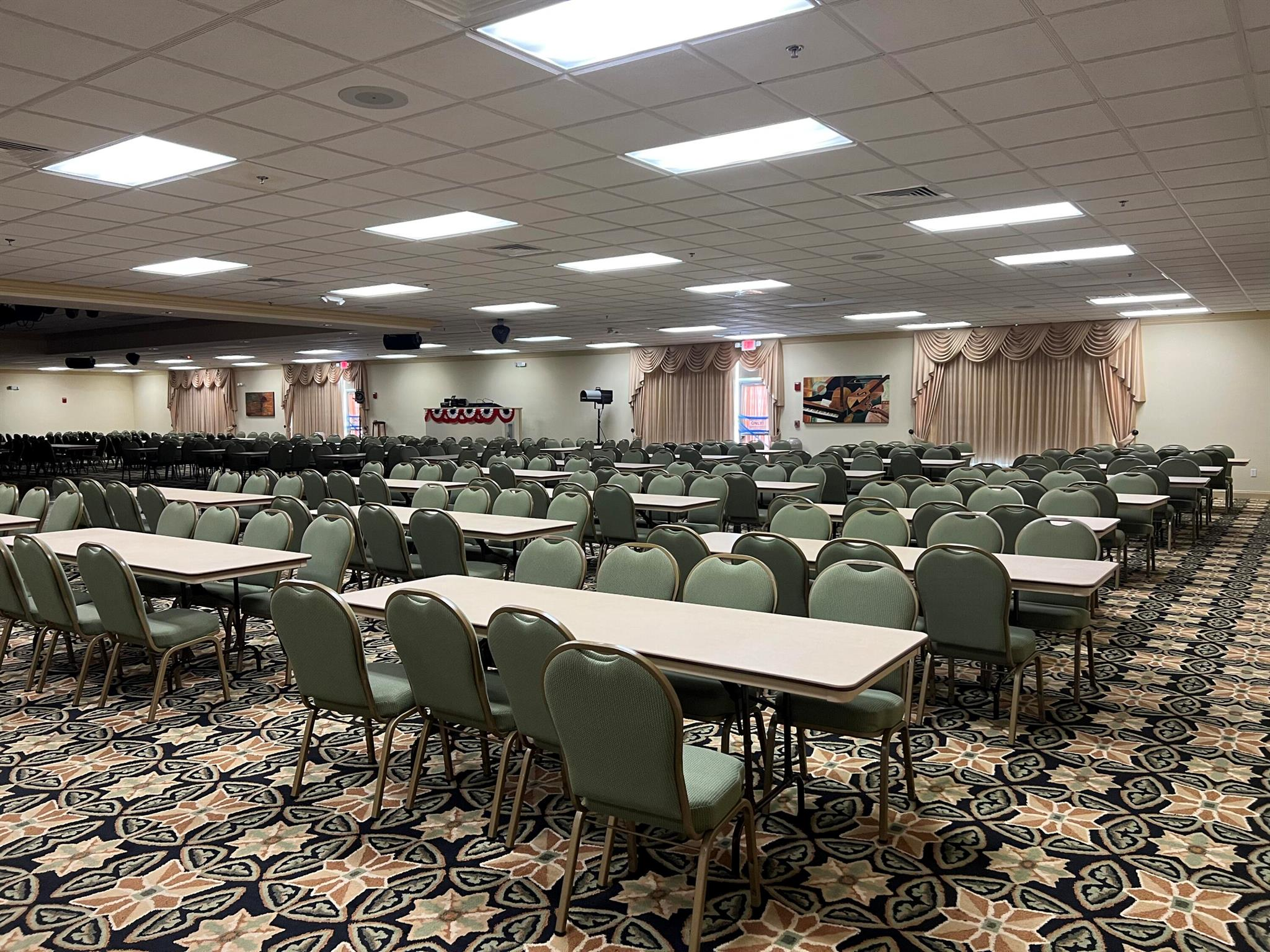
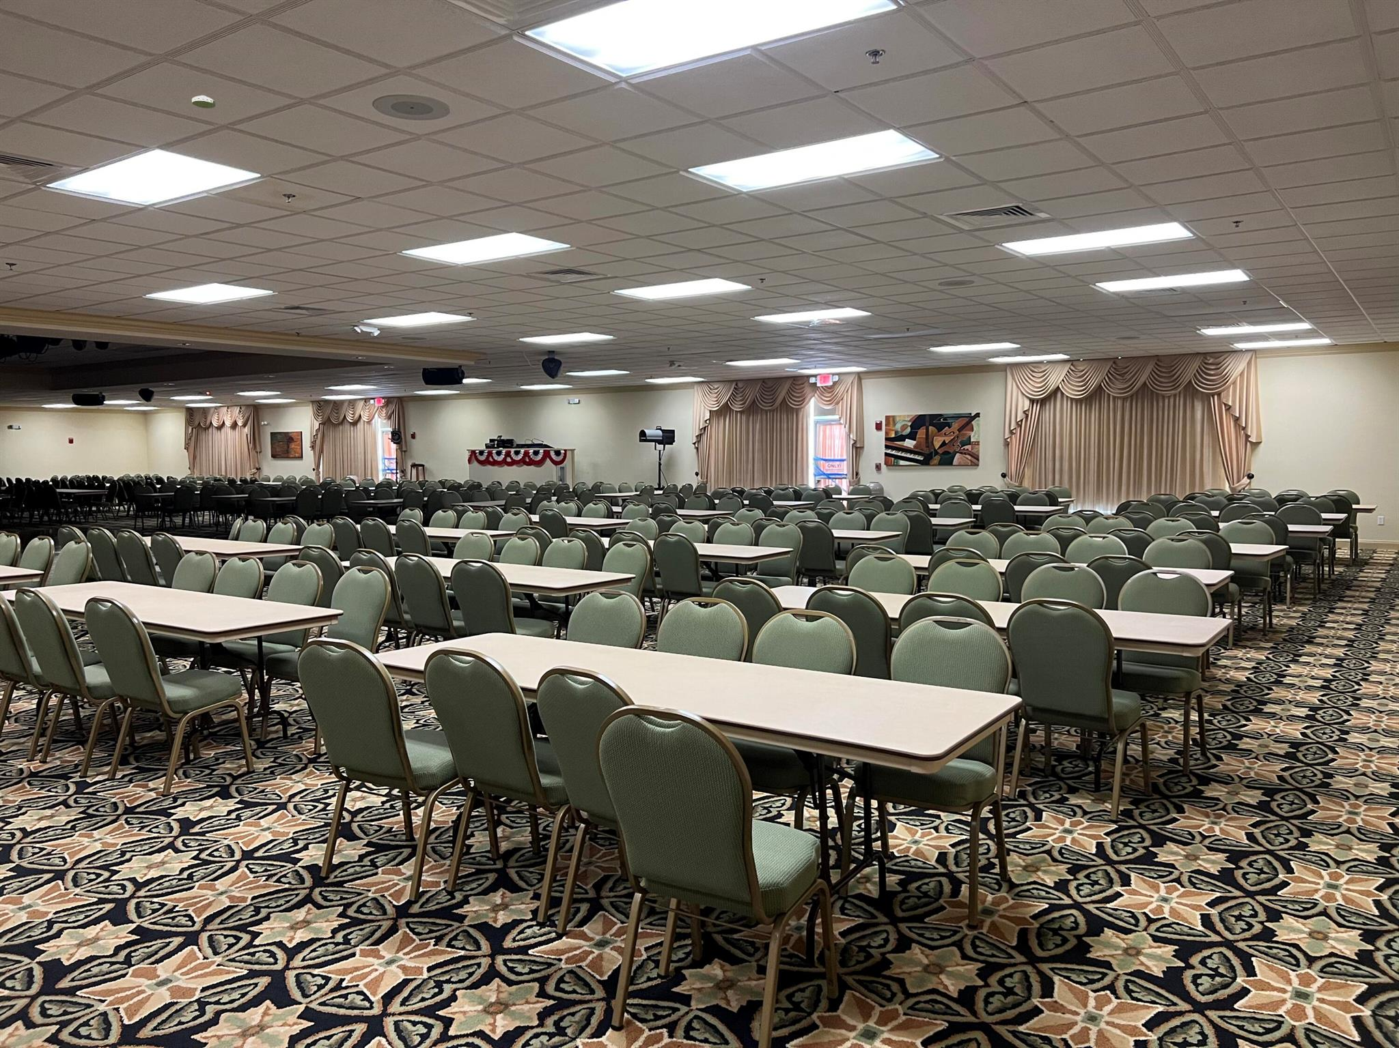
+ smoke detector (204, 101)
